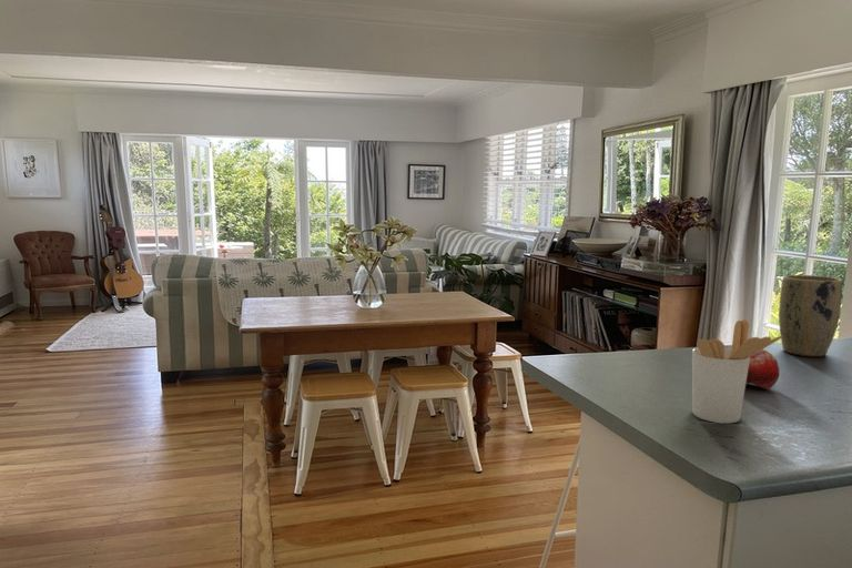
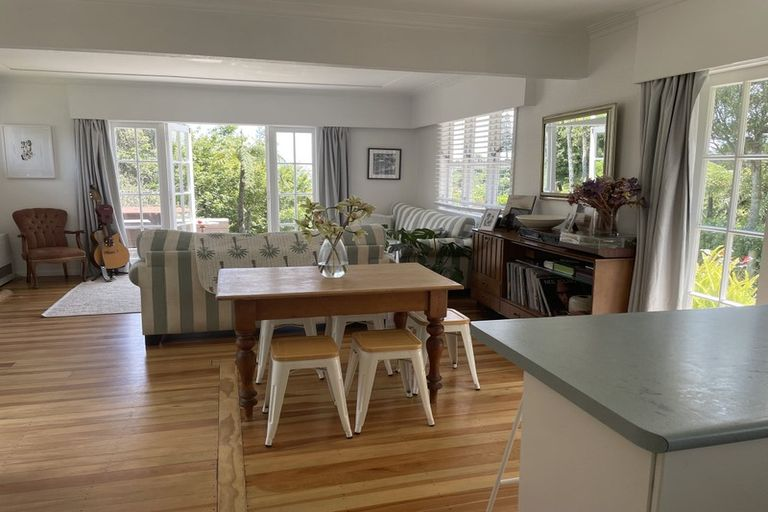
- fruit (753, 367)
- plant pot (808, 315)
- utensil holder (731, 372)
